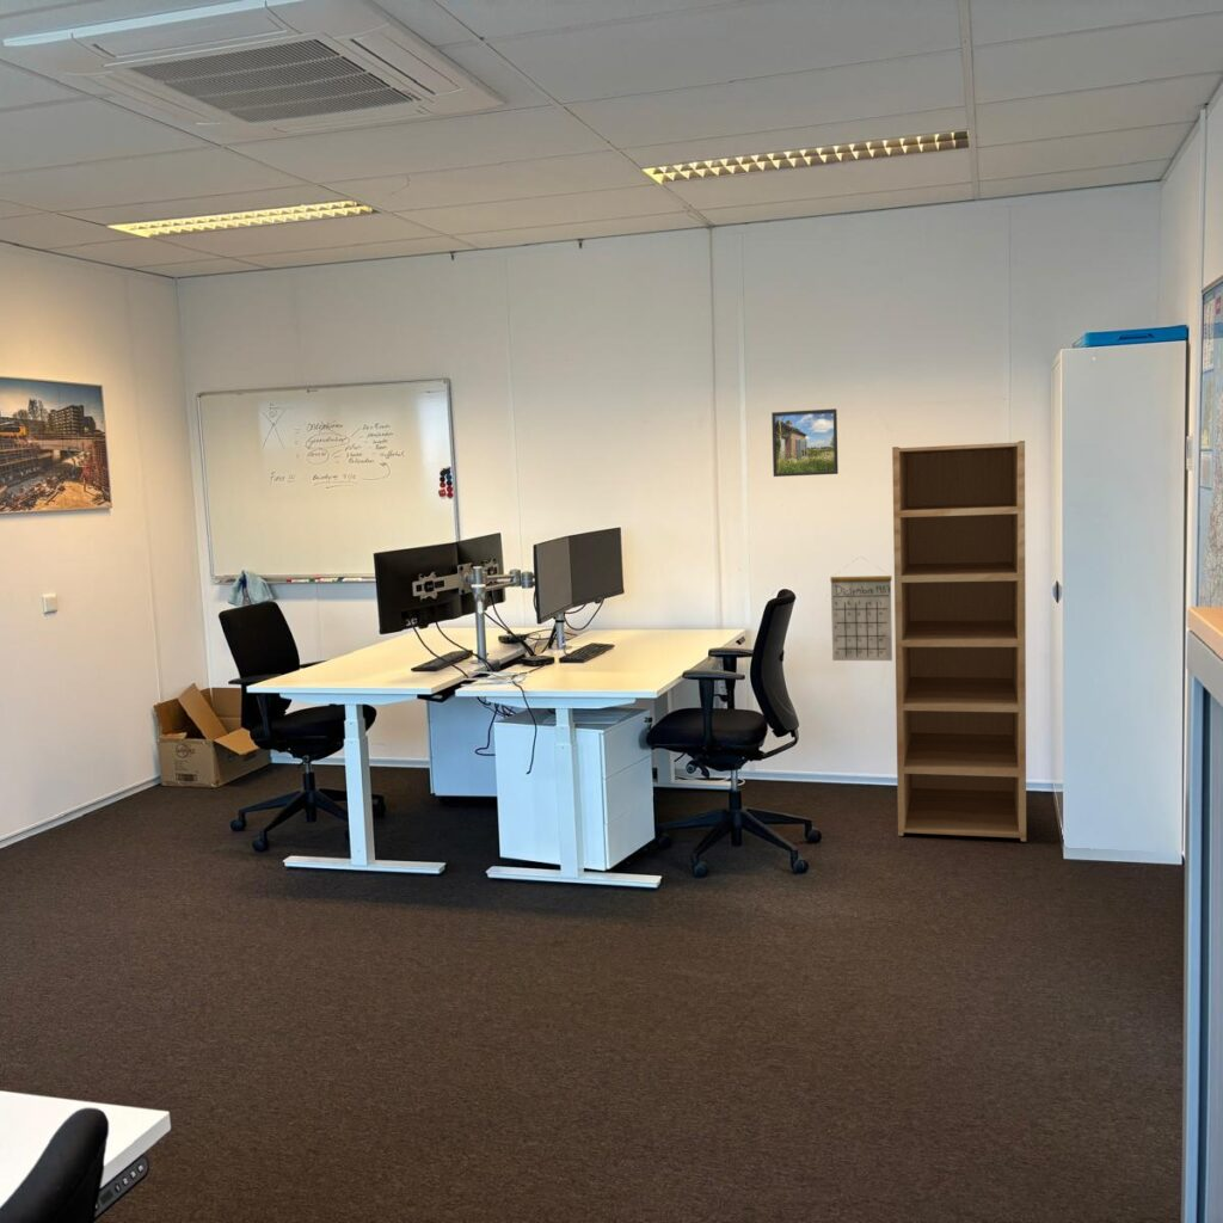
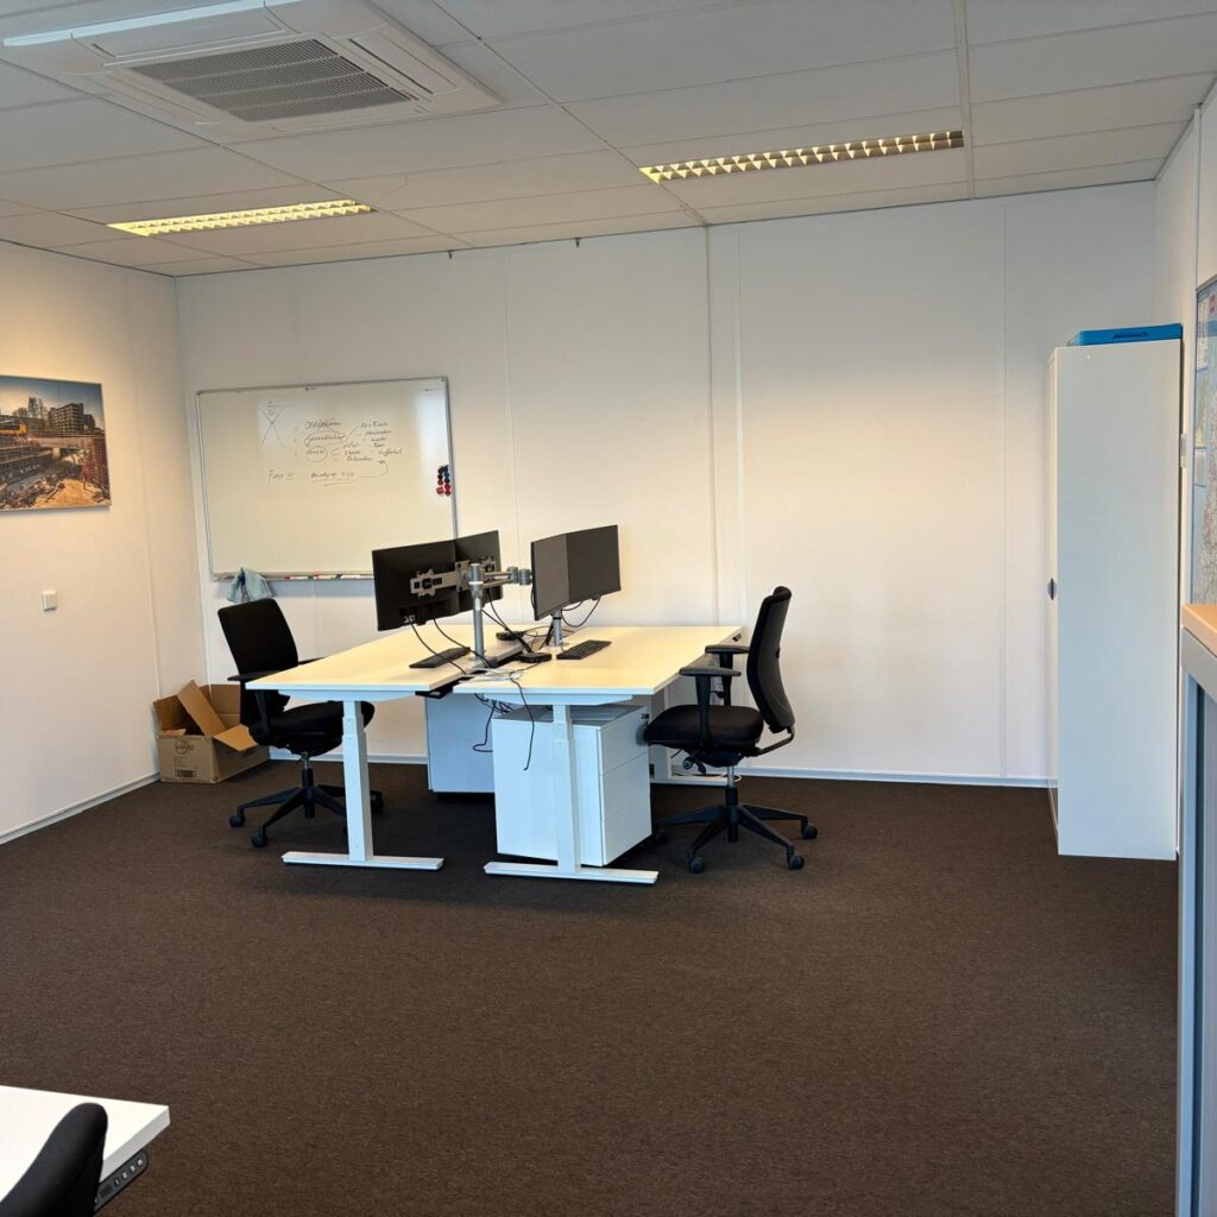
- bookshelf (959, 632)
- calendar (861, 608)
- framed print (804, 443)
